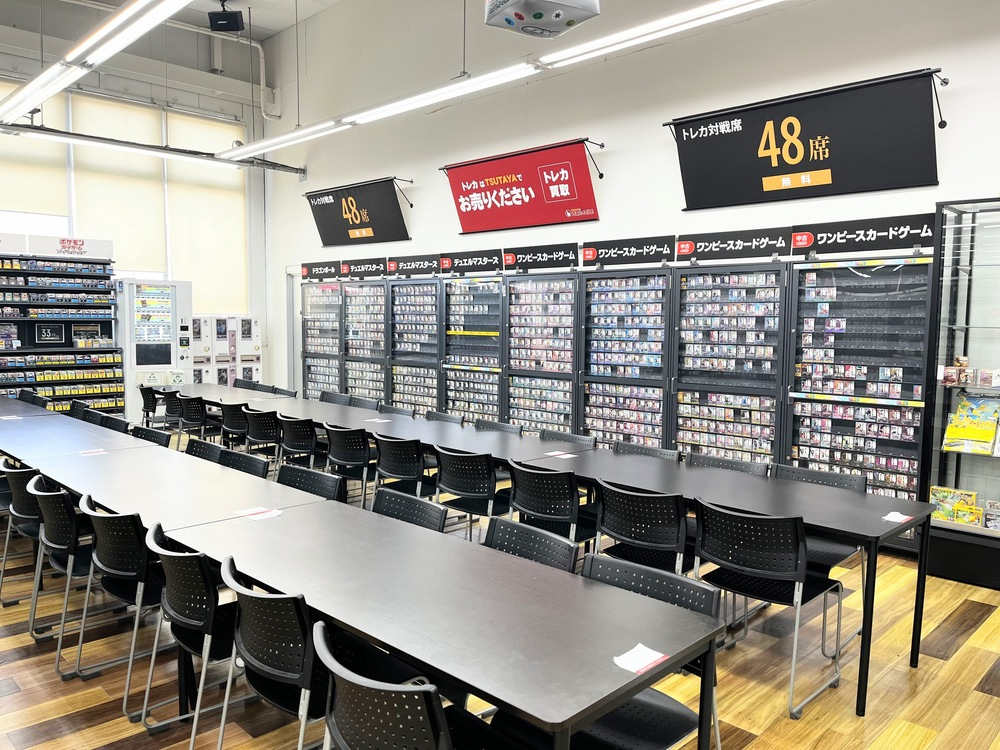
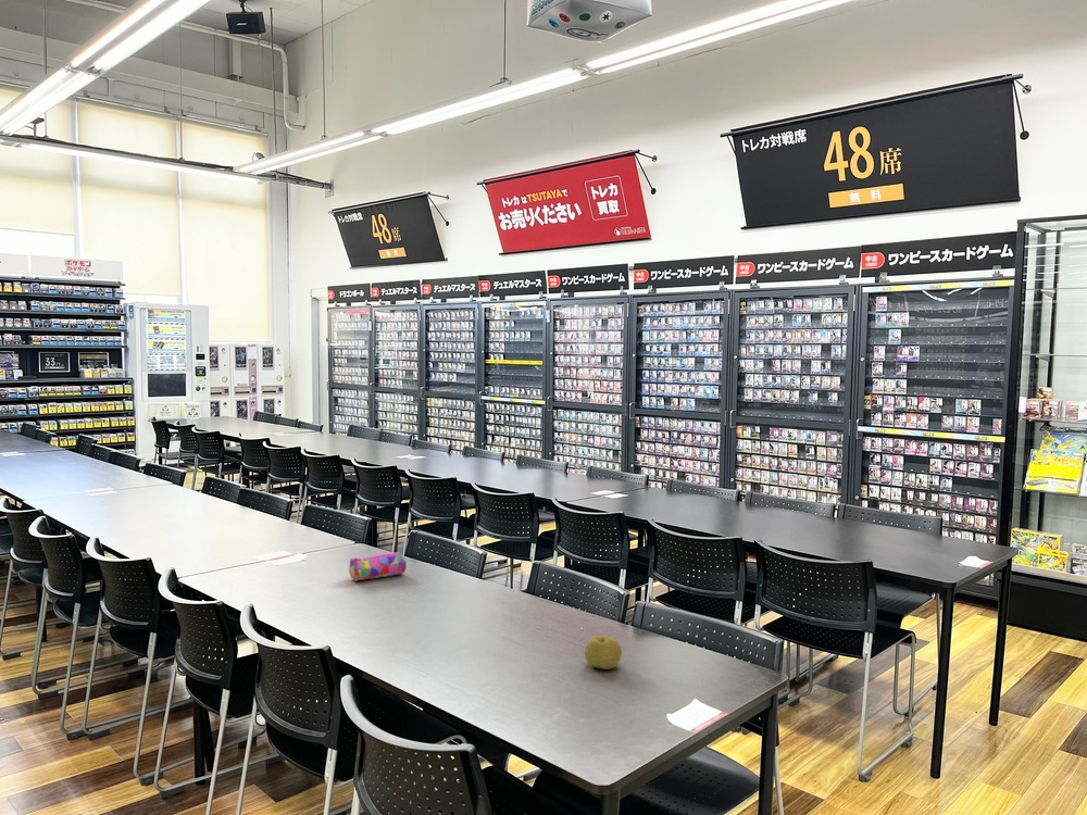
+ pencil case (377, 565)
+ fruit (602, 652)
